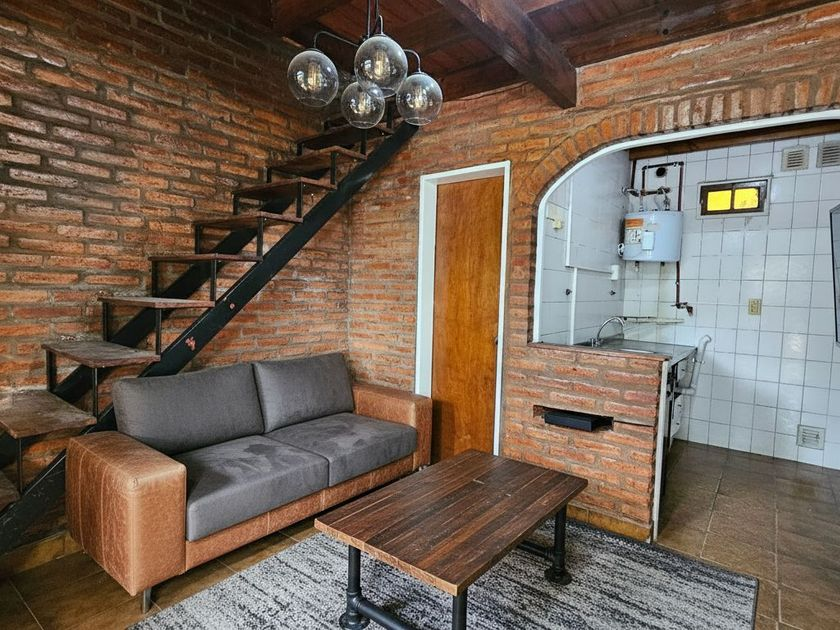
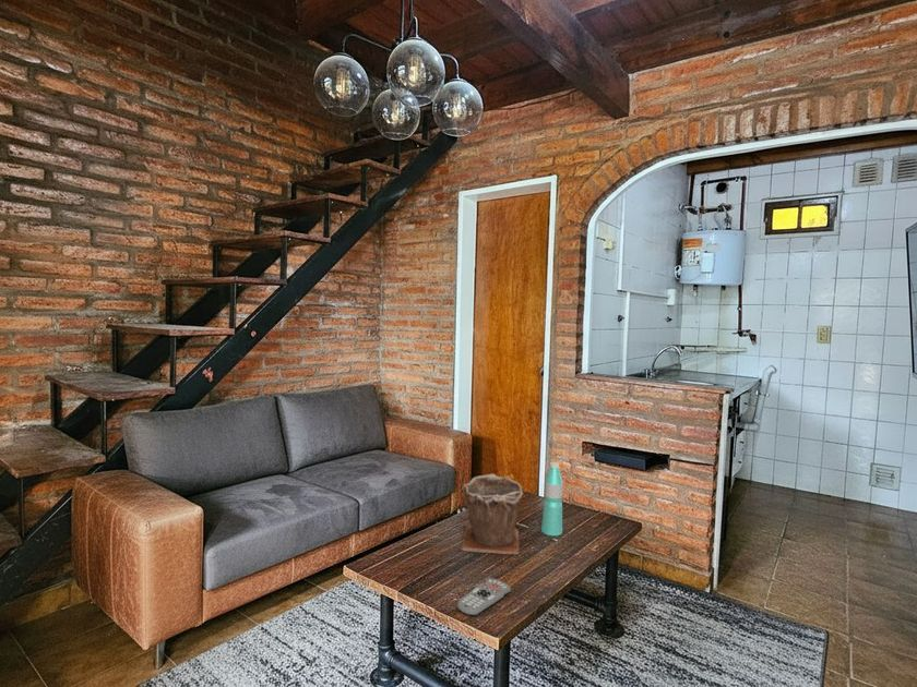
+ remote control (483, 596)
+ water bottle (552, 497)
+ plant pot (491, 511)
